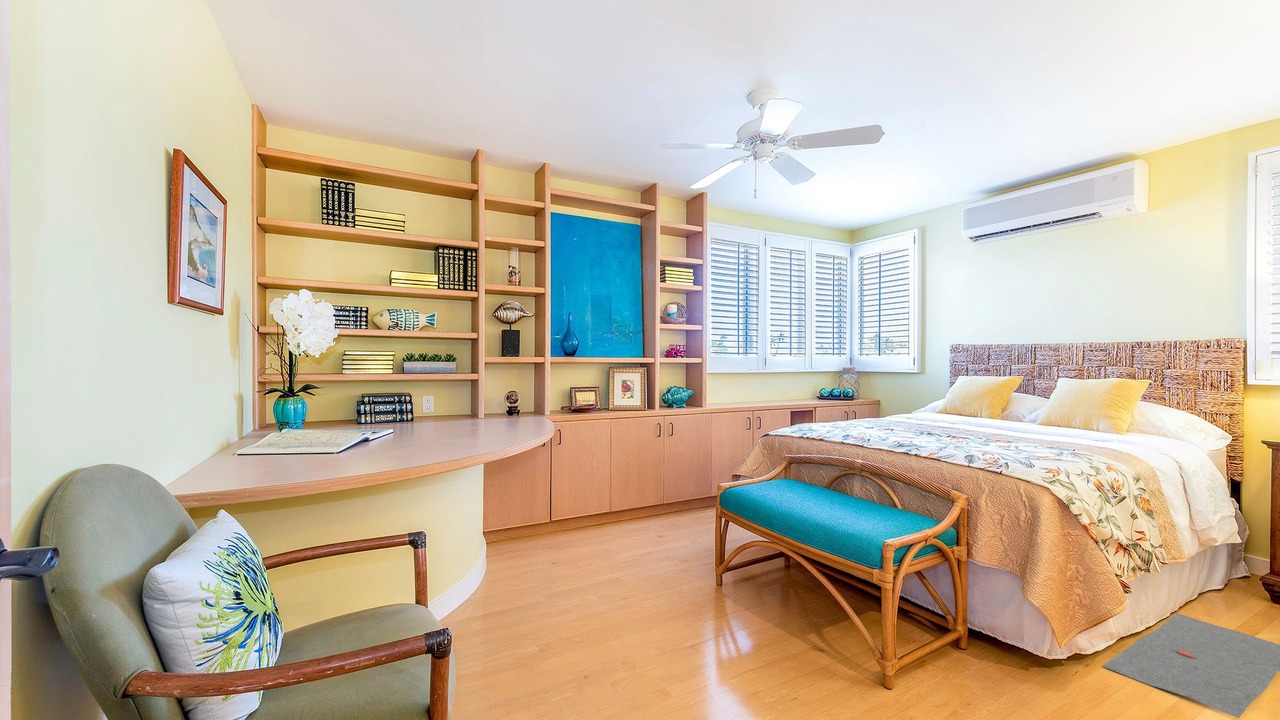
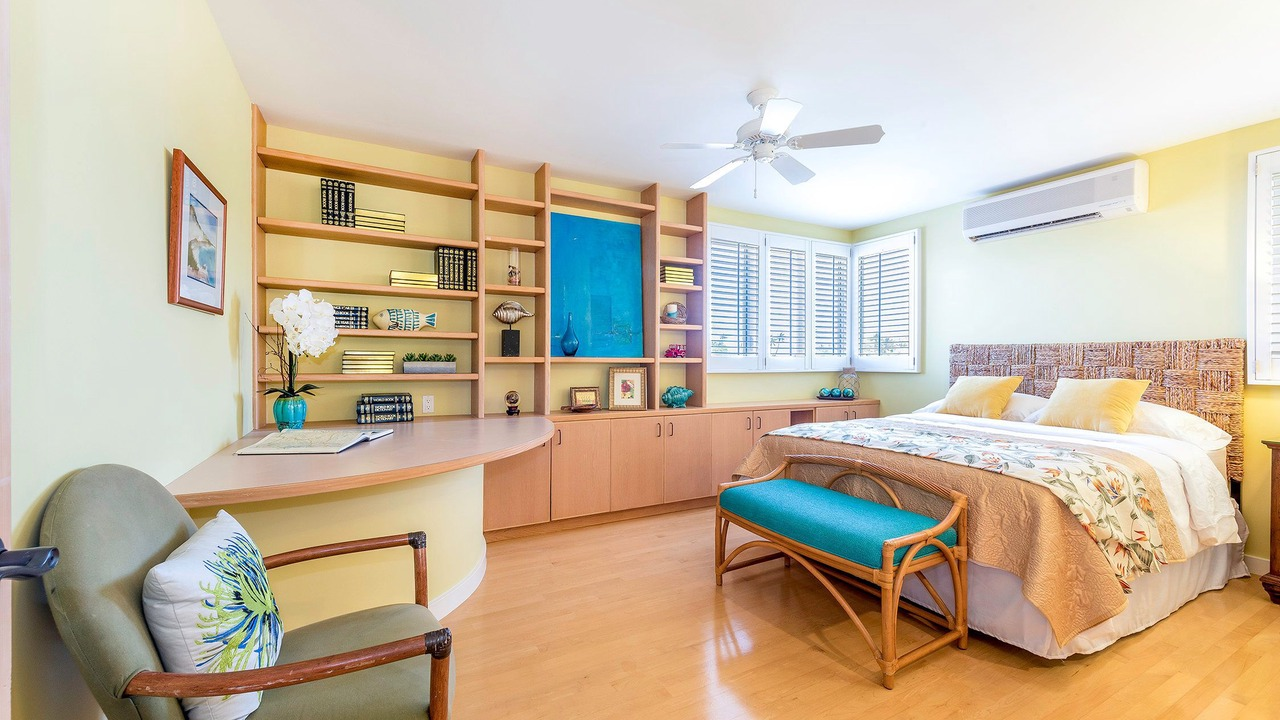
- rug (1202, 656)
